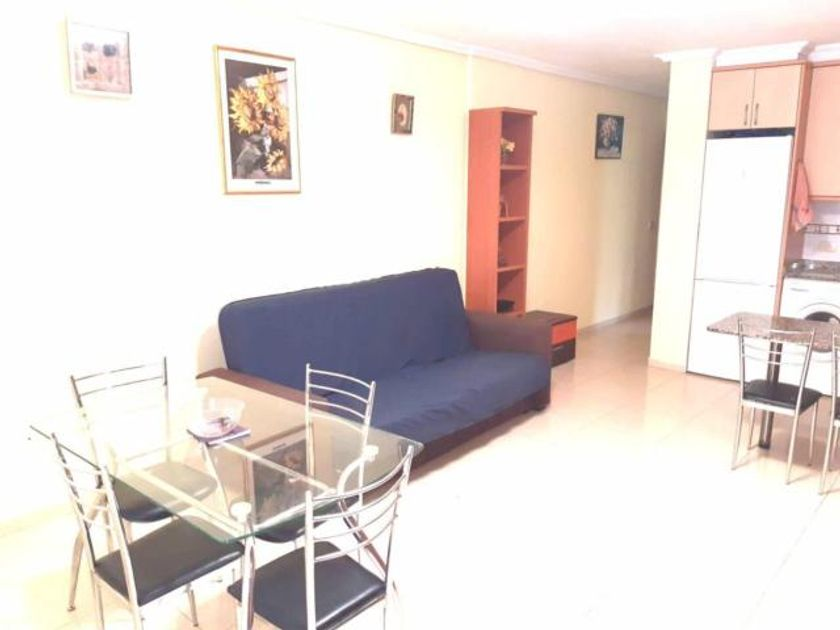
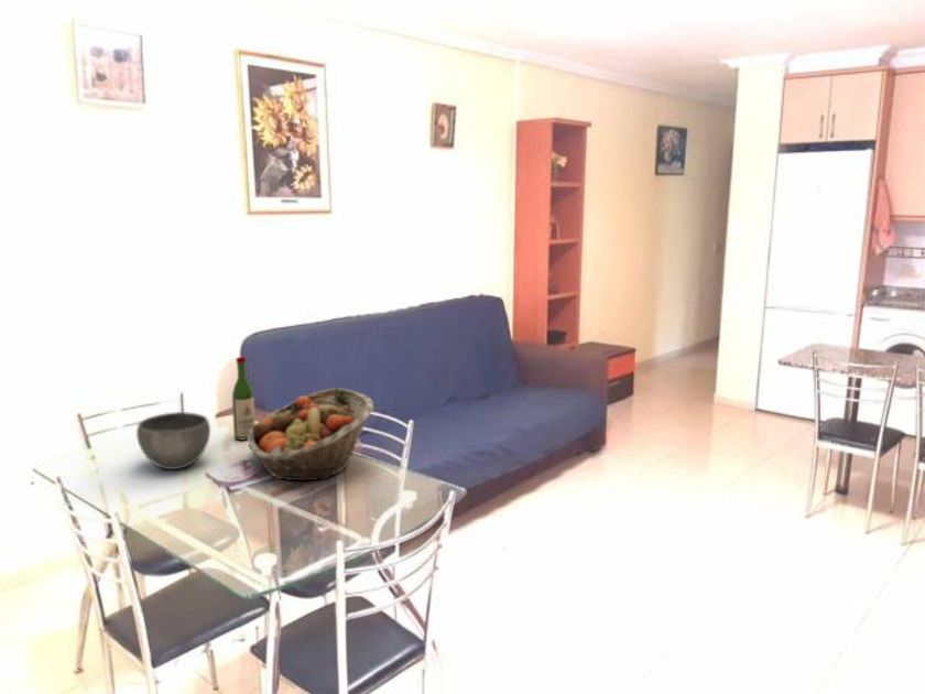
+ wine bottle (242, 398)
+ bowl (174, 442)
+ fruit basket (311, 431)
